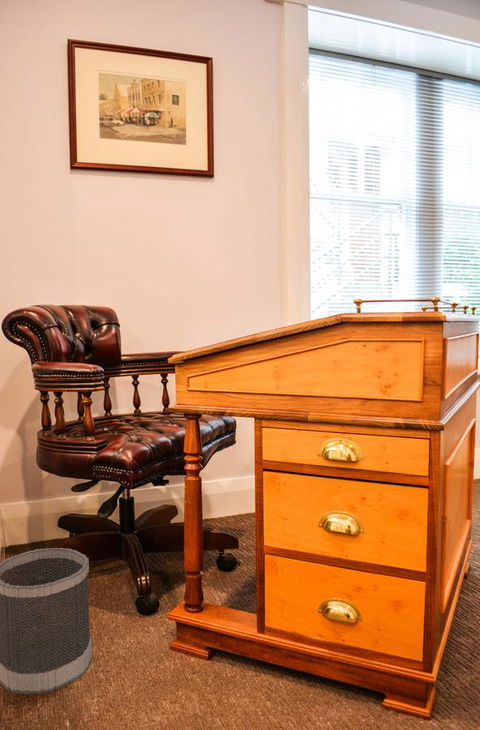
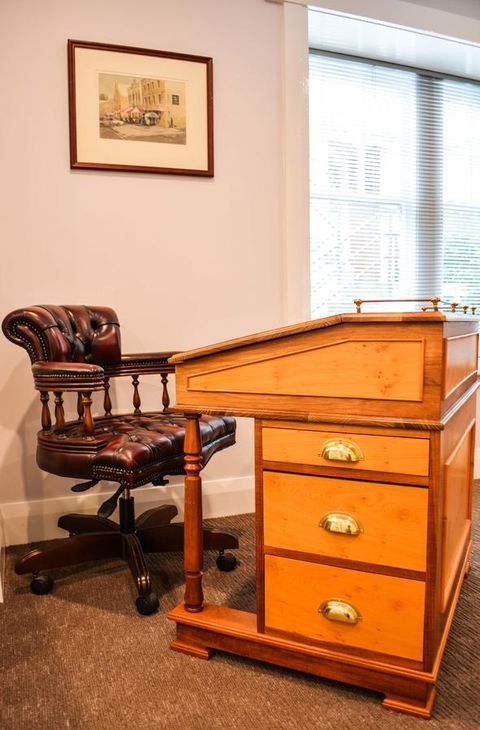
- wastebasket (43, 616)
